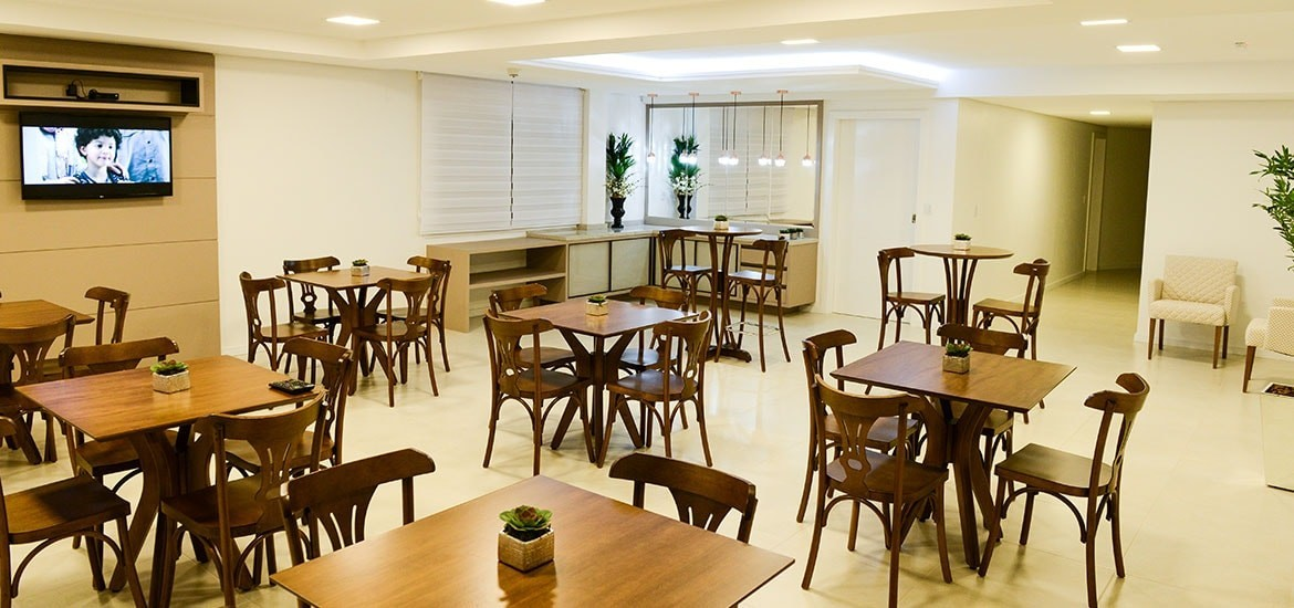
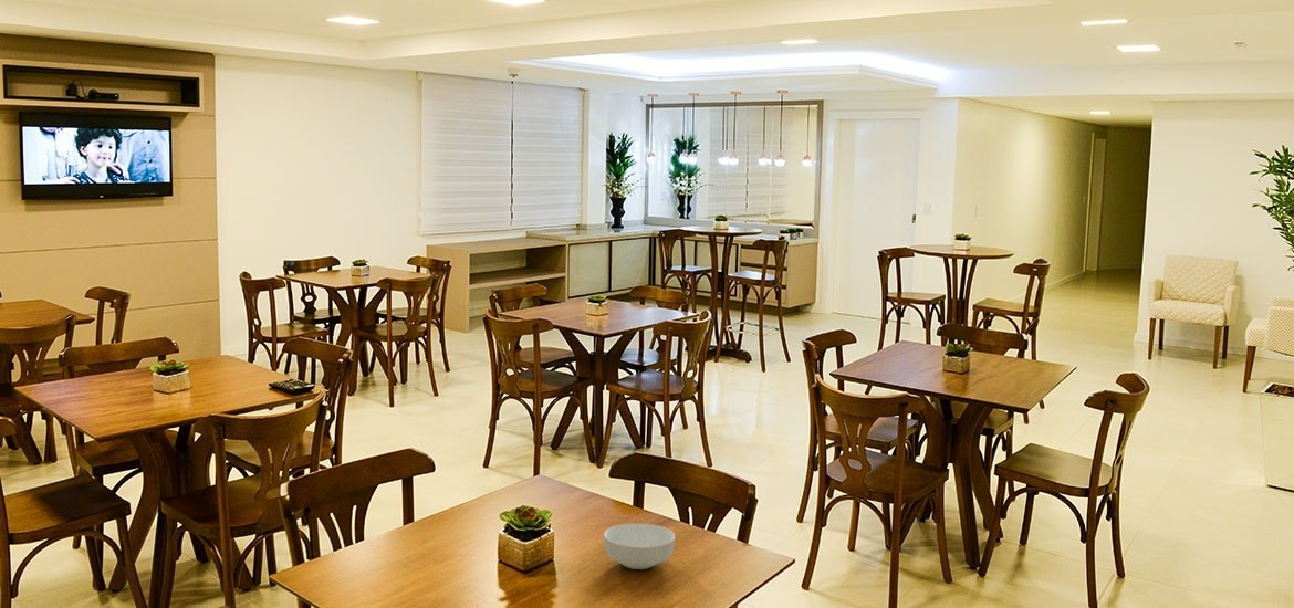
+ cereal bowl (638, 548)
